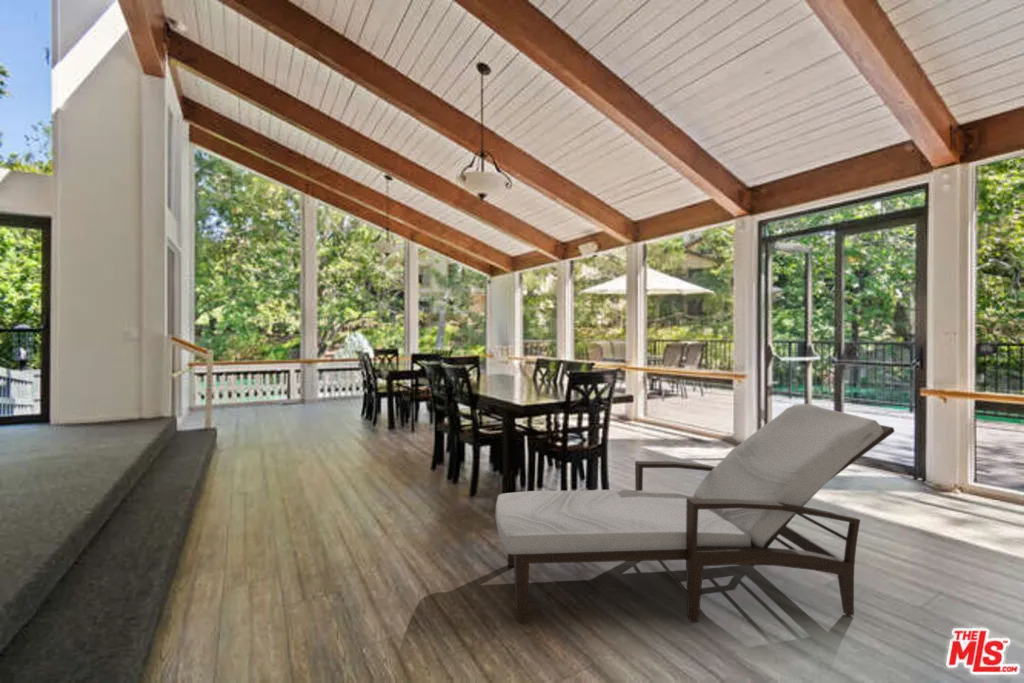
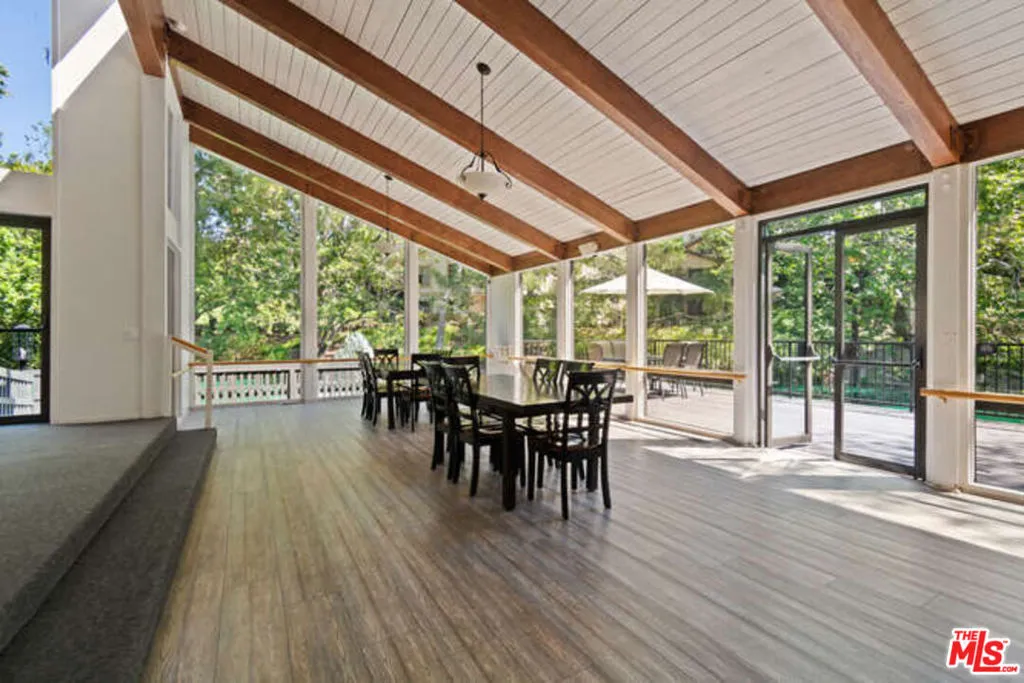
- chaise longue (679, 496)
